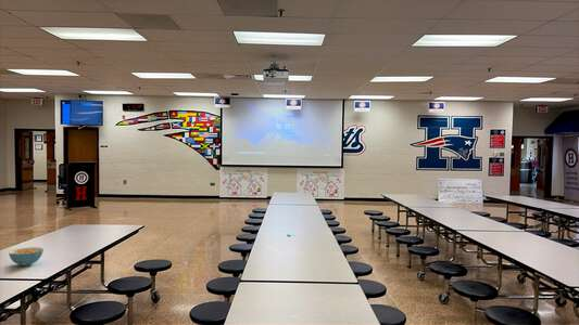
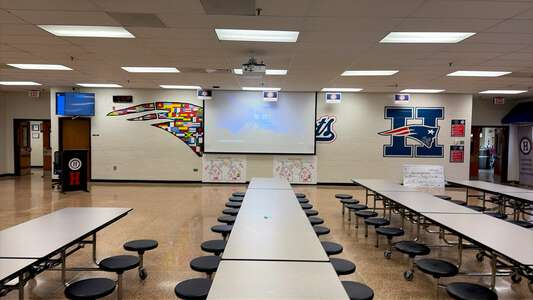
- cereal bowl (26, 257)
